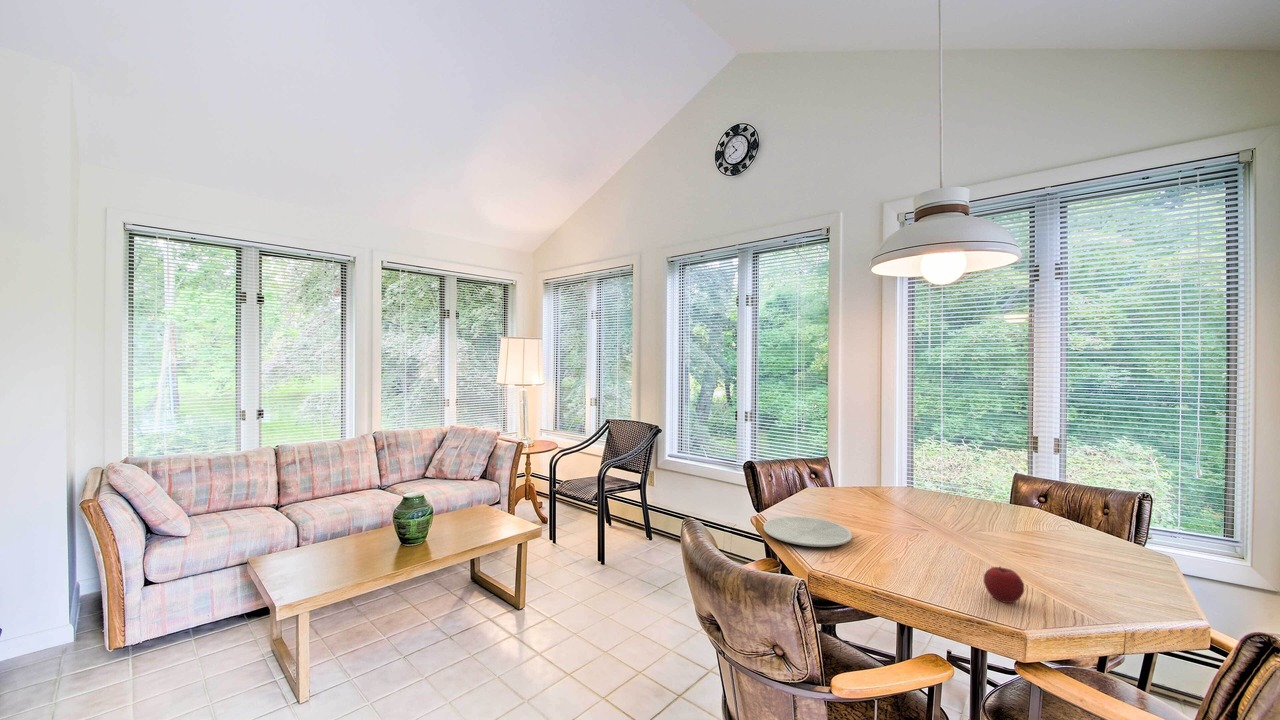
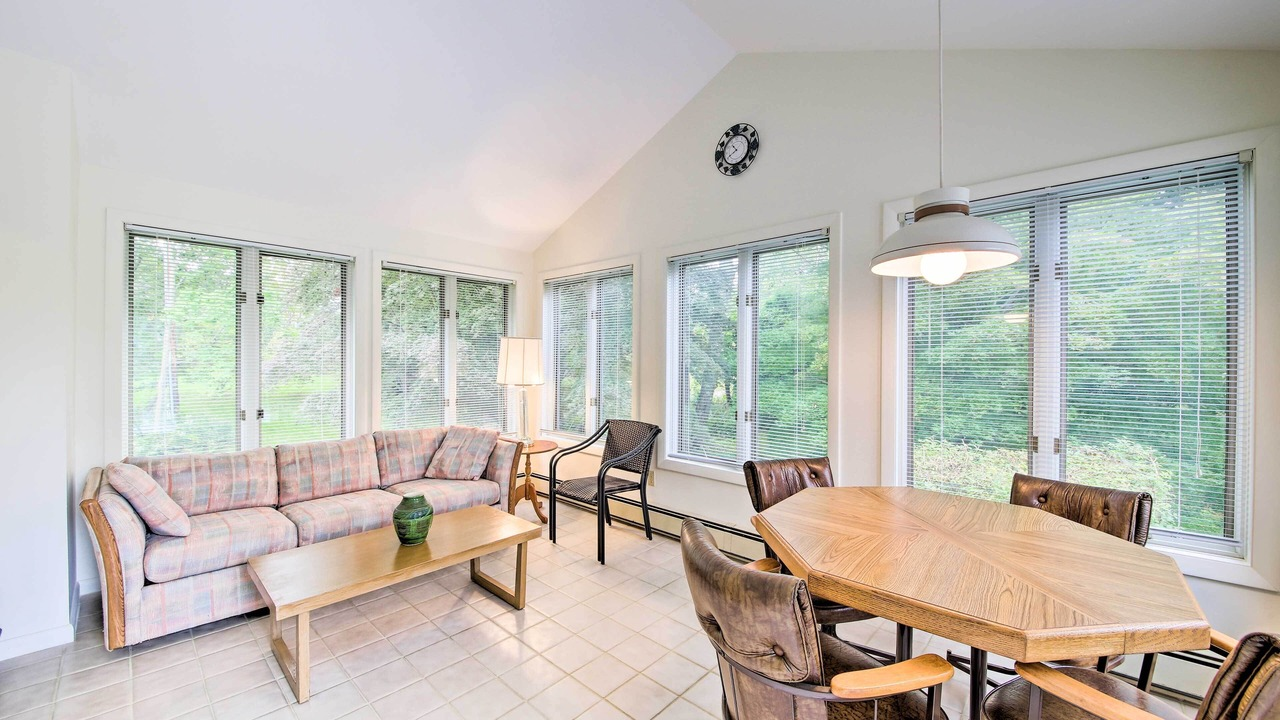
- plate (806, 531)
- apple (1003, 583)
